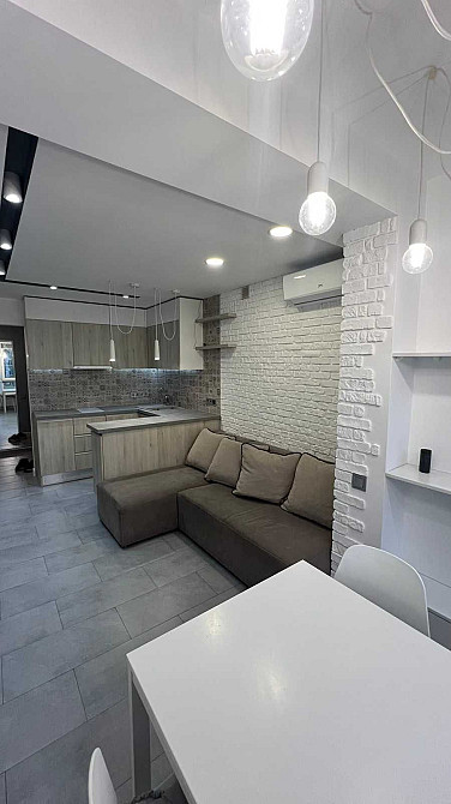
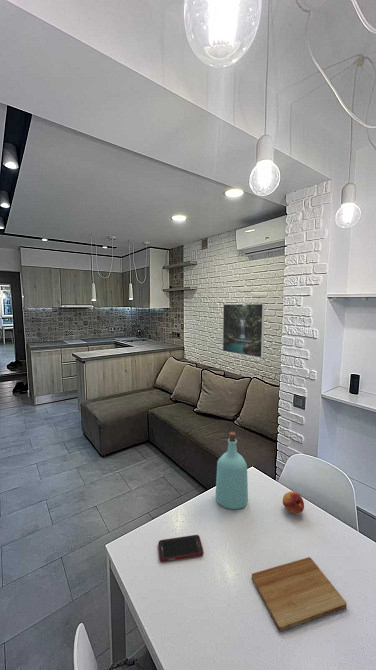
+ cutting board (296, 589)
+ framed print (242, 329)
+ fruit (292, 502)
+ bottle (231, 467)
+ cell phone (180, 547)
